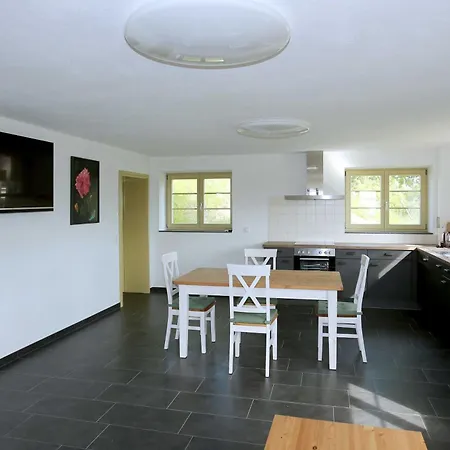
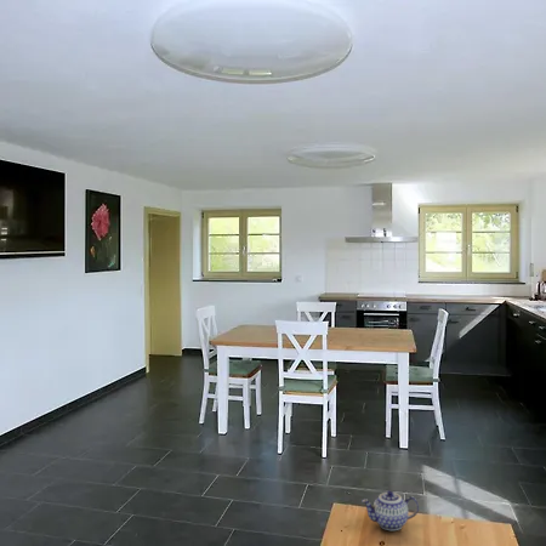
+ teapot (389, 507)
